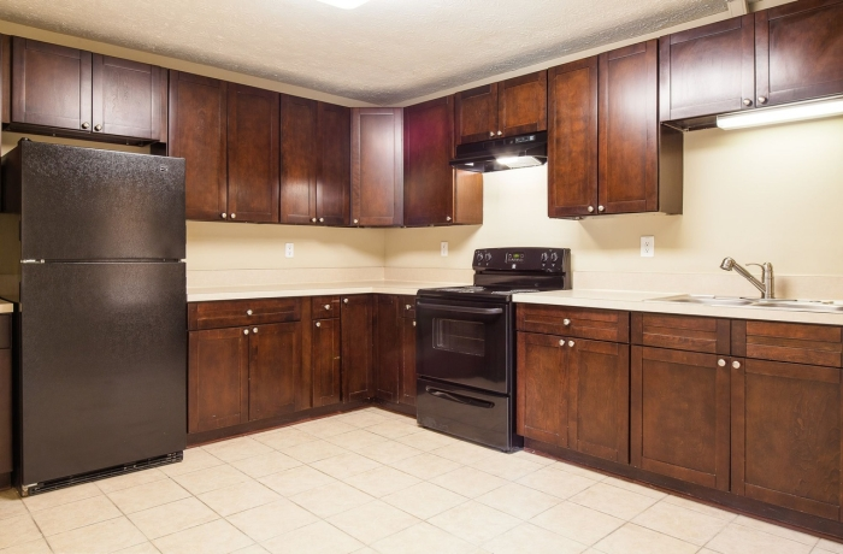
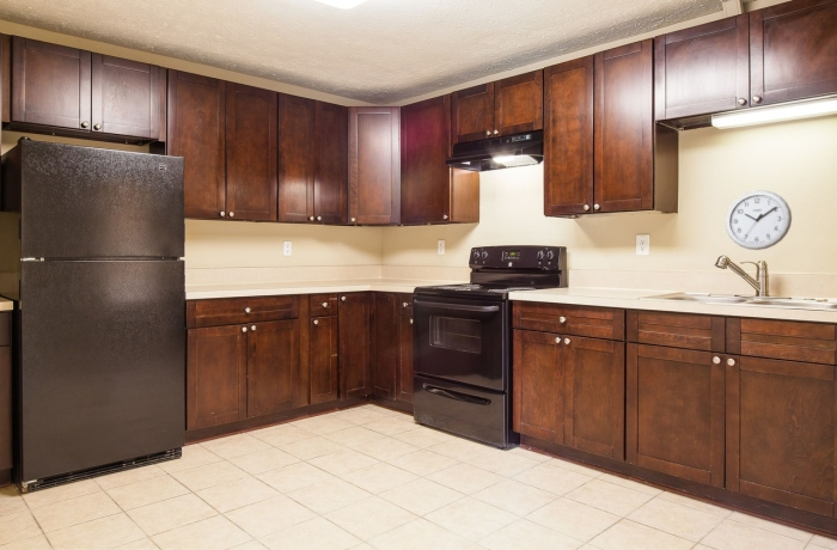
+ wall clock (756, 220)
